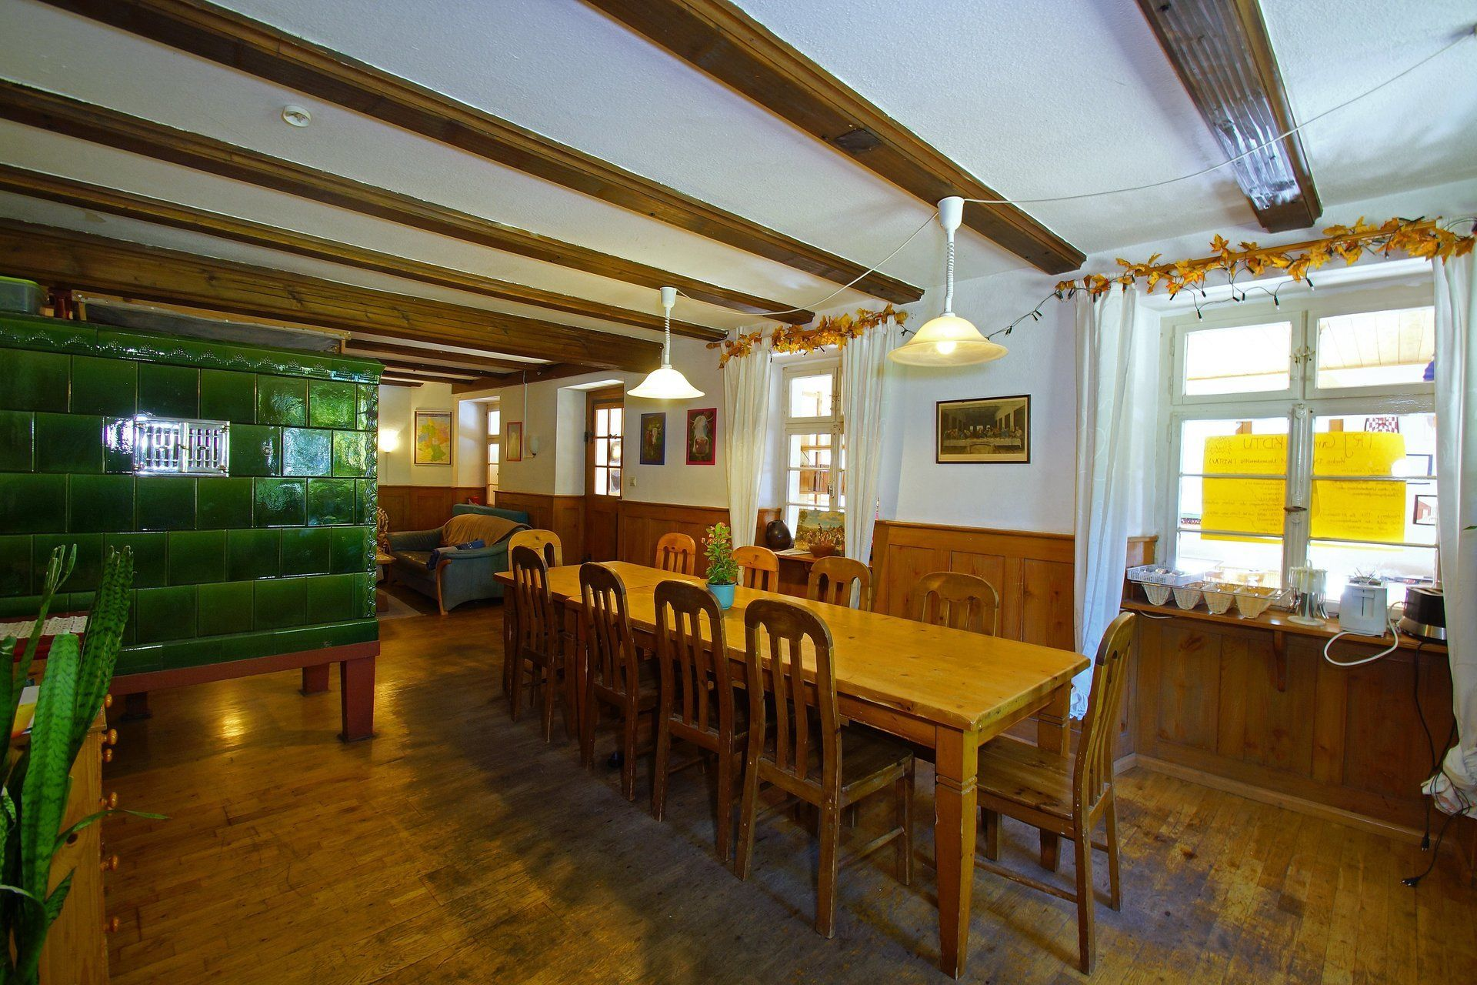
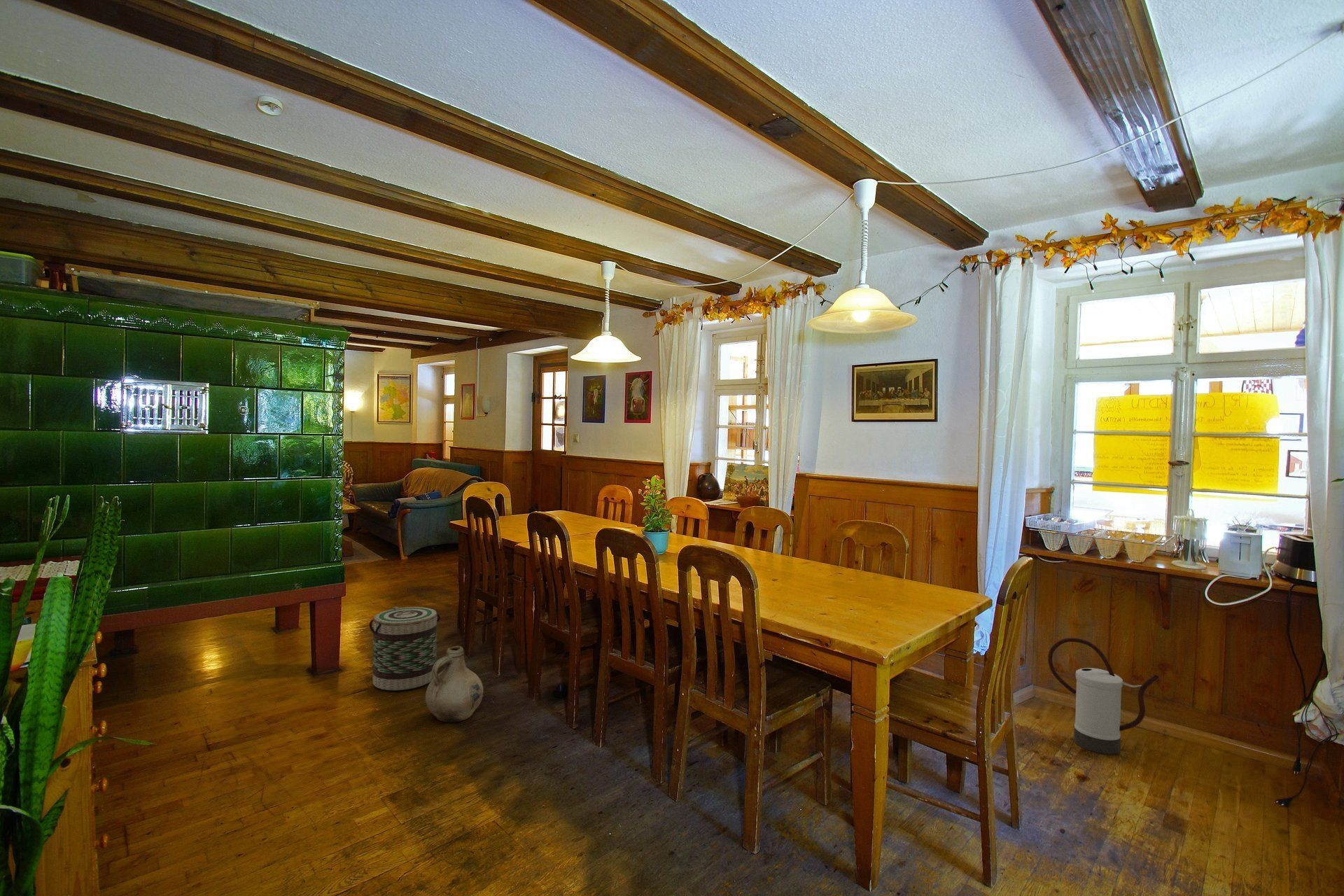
+ ceramic jug (455, 681)
+ basket (405, 644)
+ watering can (1100, 694)
